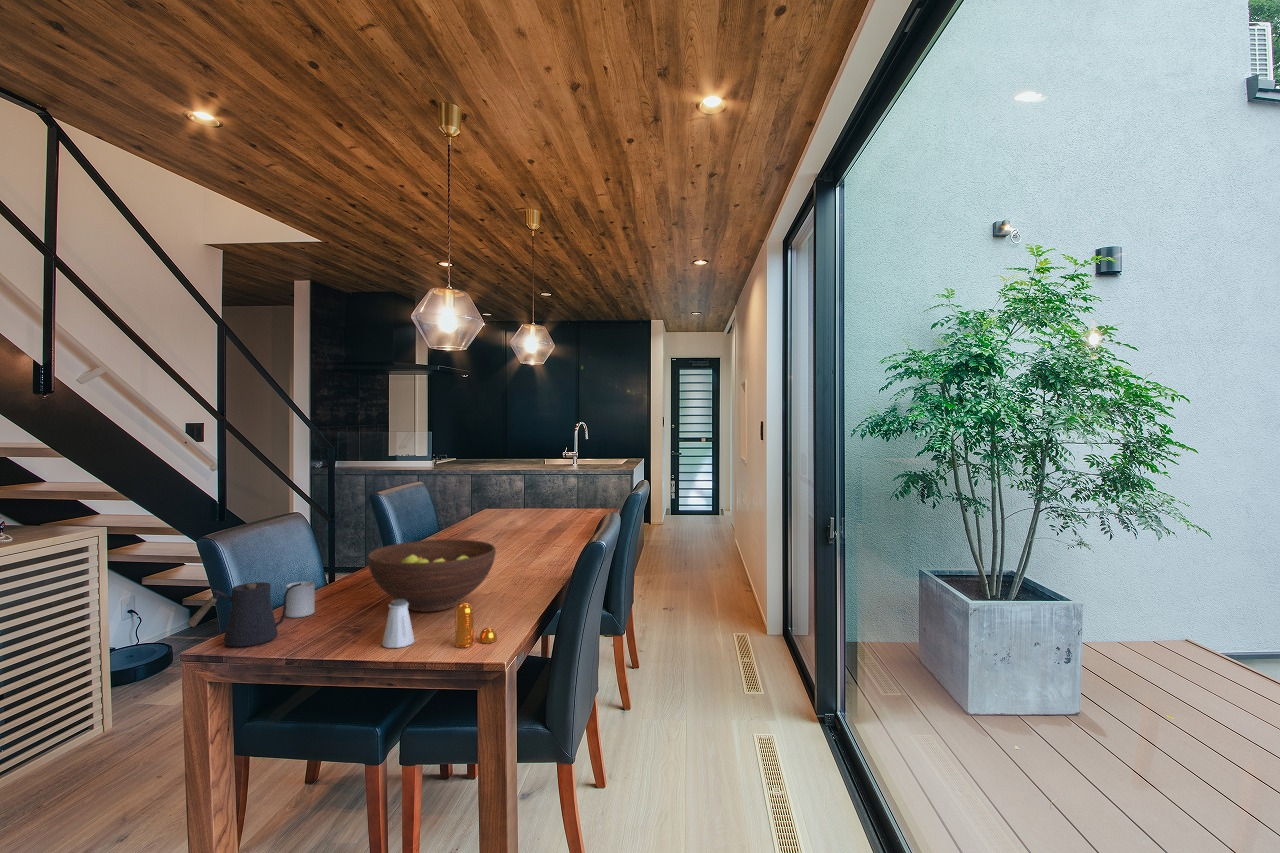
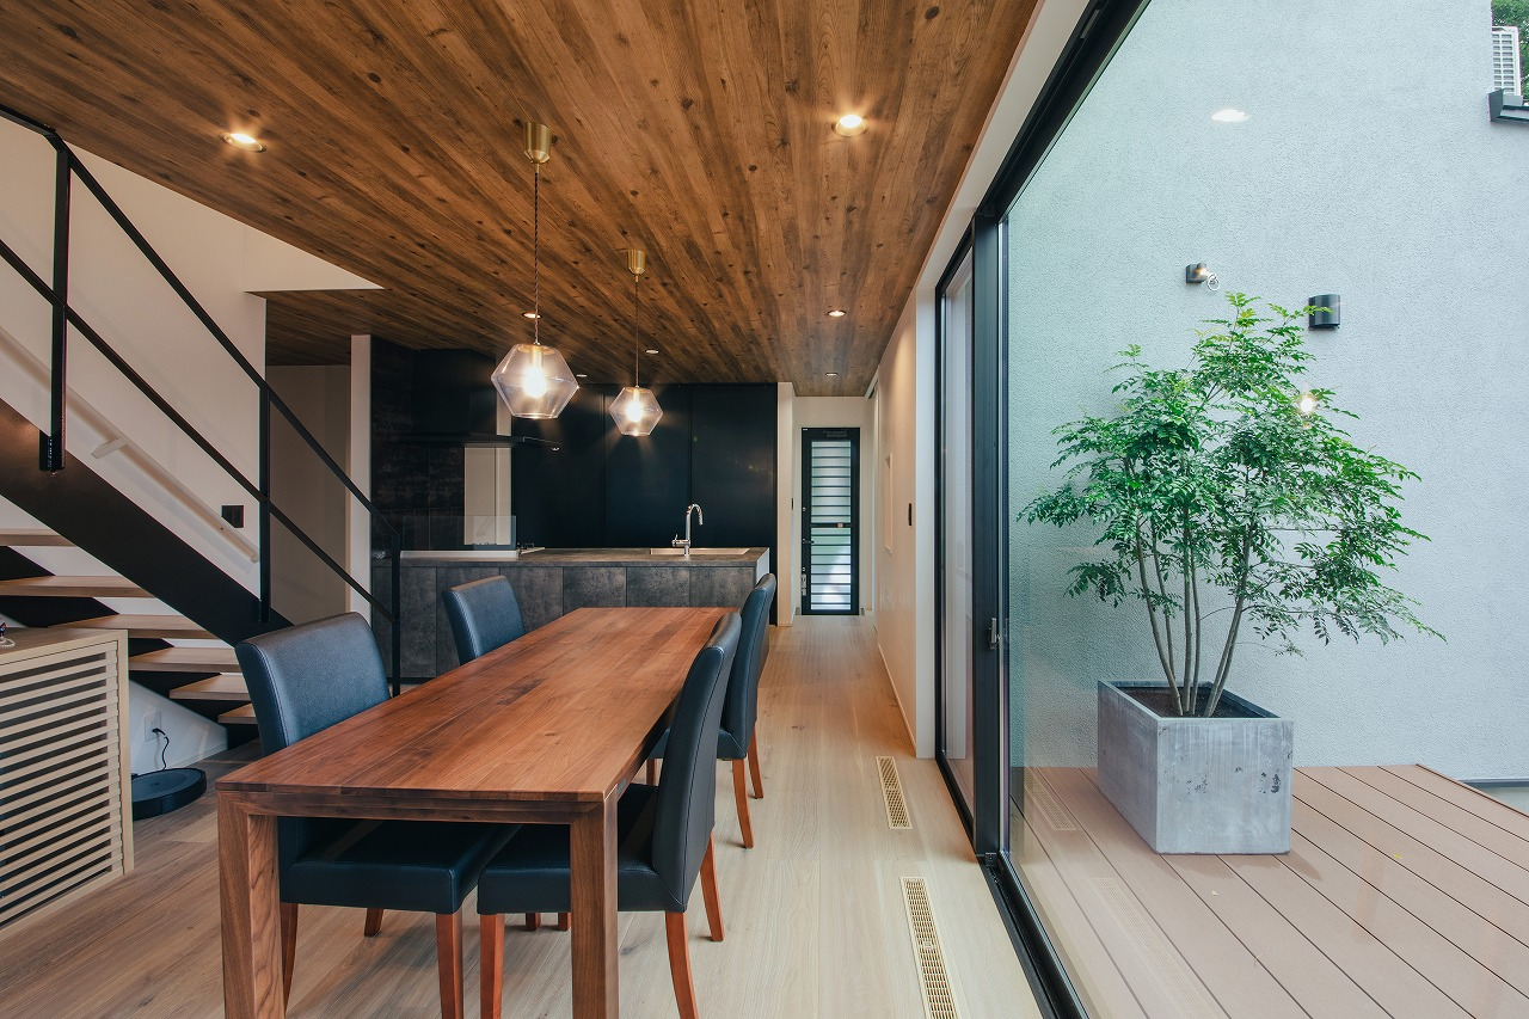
- saltshaker (398, 621)
- pepper shaker (473, 621)
- fruit bowl (433, 578)
- cup (303, 597)
- kettle (247, 612)
